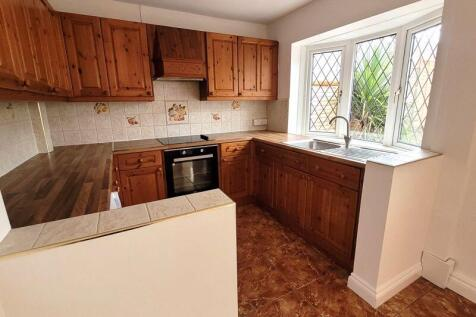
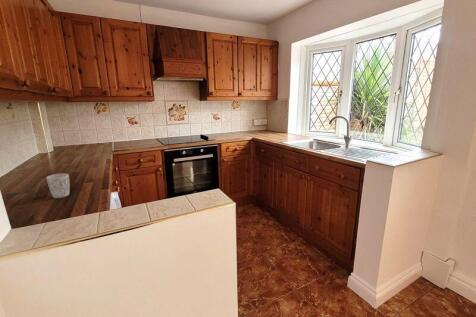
+ mug (59, 185)
